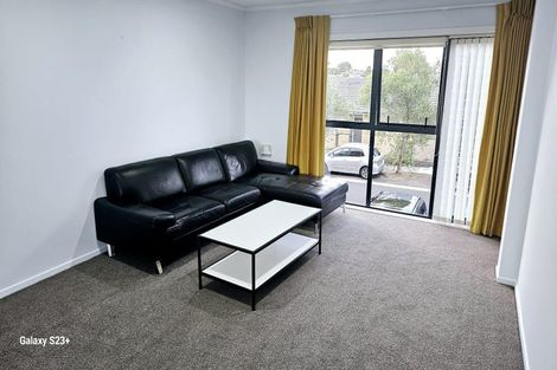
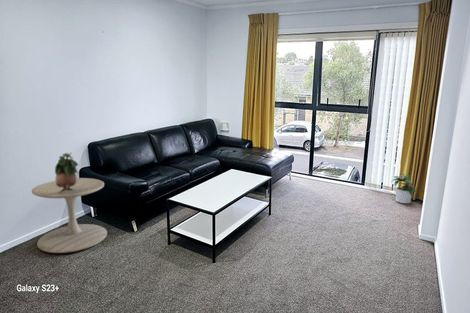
+ side table (71, 212)
+ potted plant (402, 188)
+ potted plant (66, 172)
